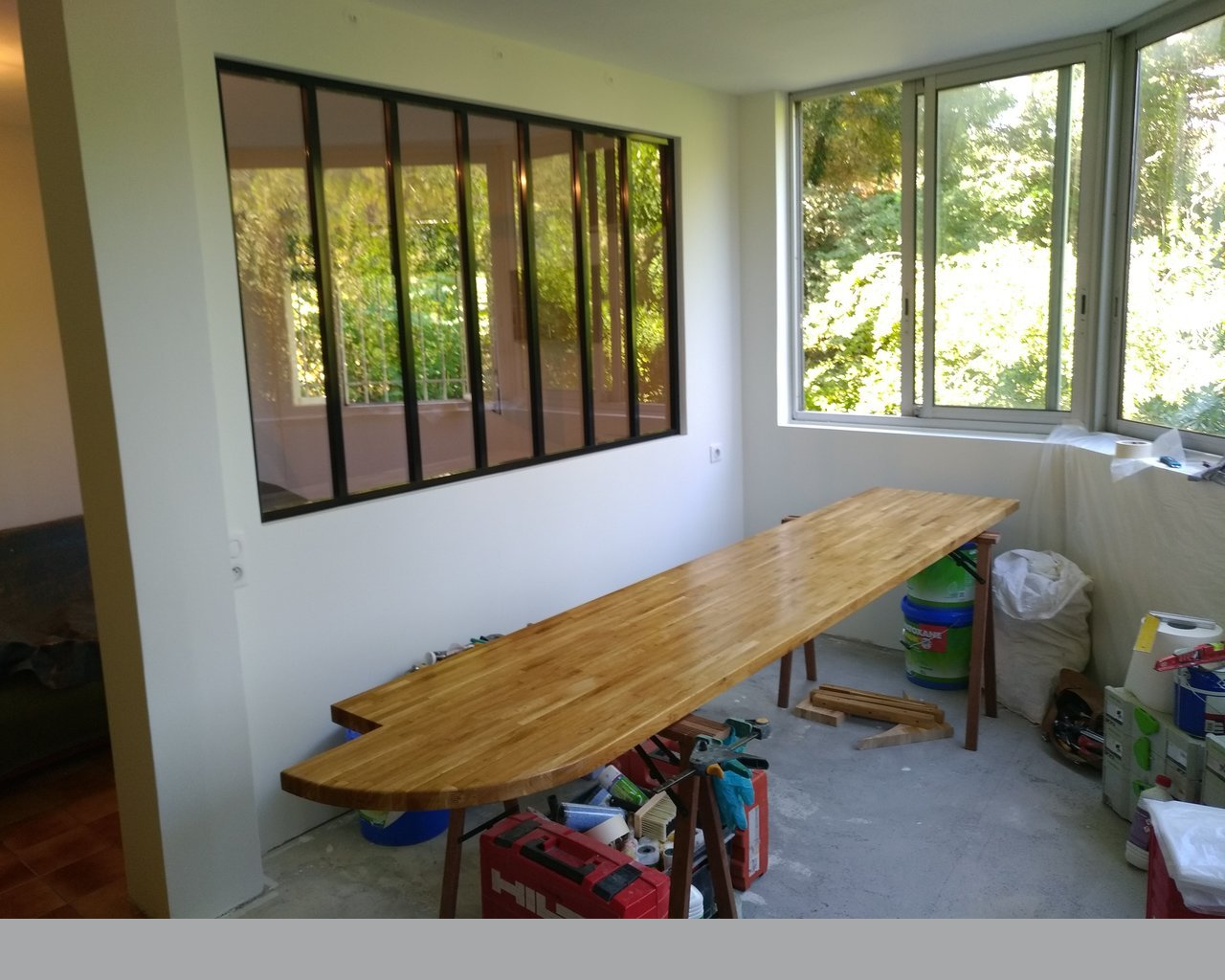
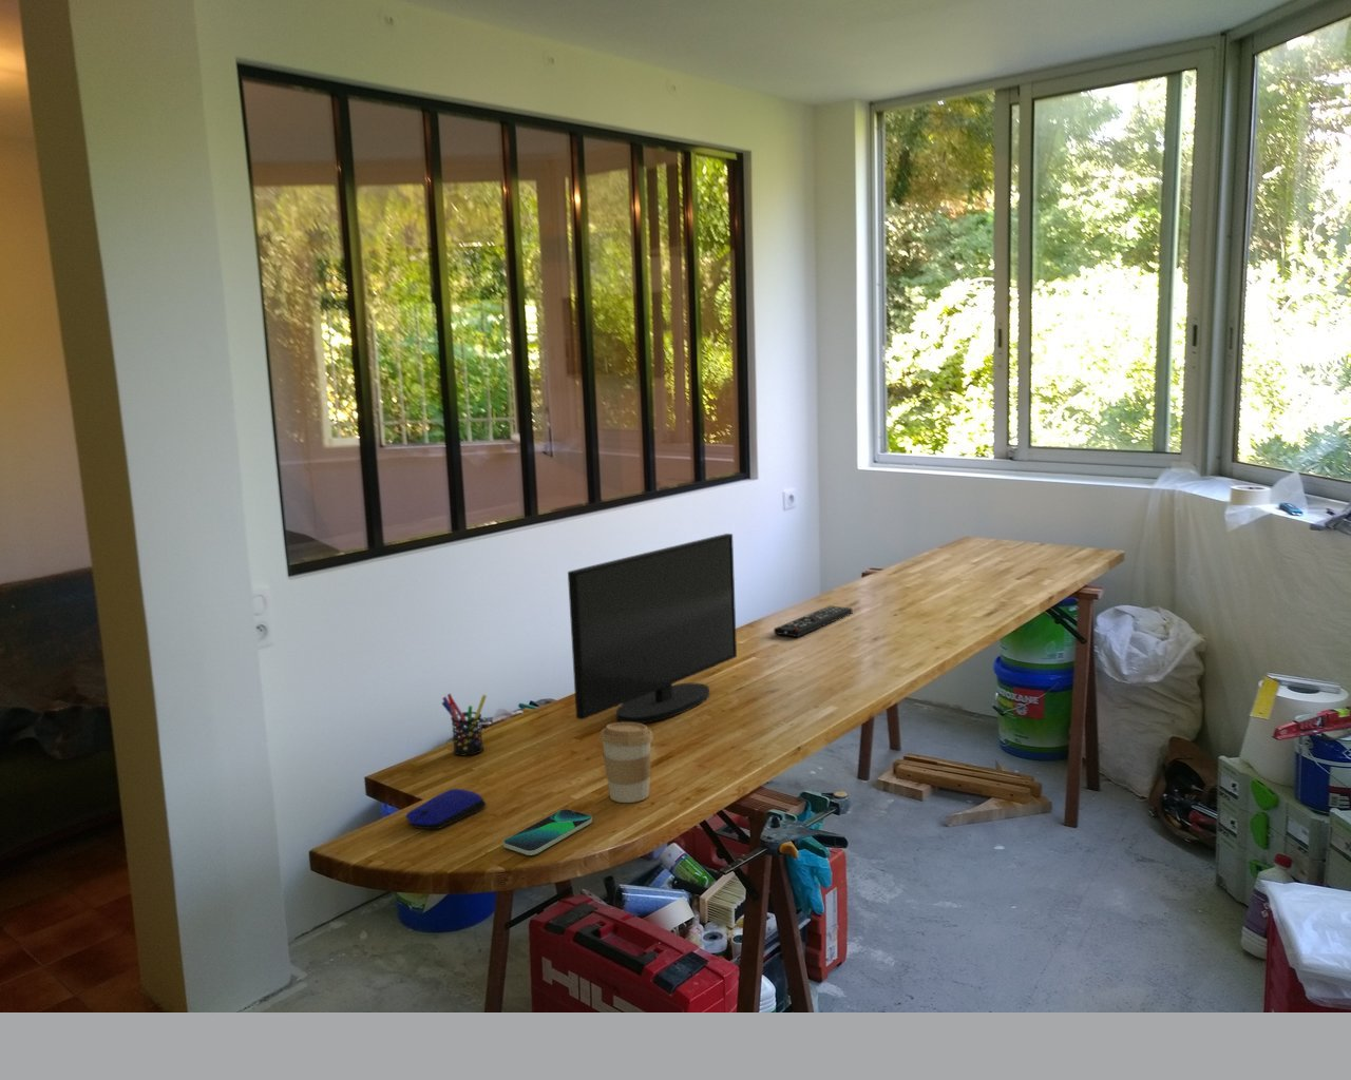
+ computer mouse (444, 806)
+ coffee cup (626, 759)
+ smartphone (549, 831)
+ remote control (814, 619)
+ pen holder (465, 722)
+ monitor (661, 628)
